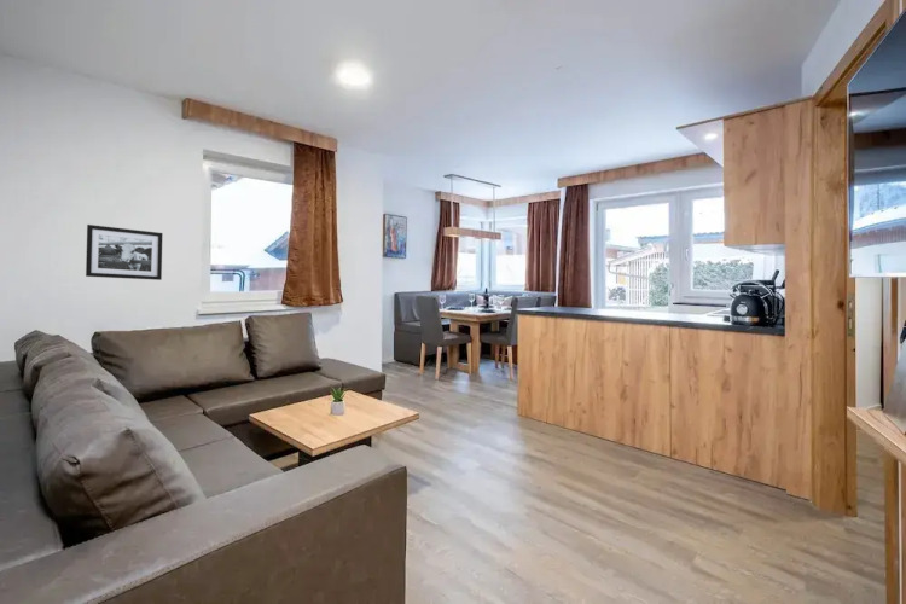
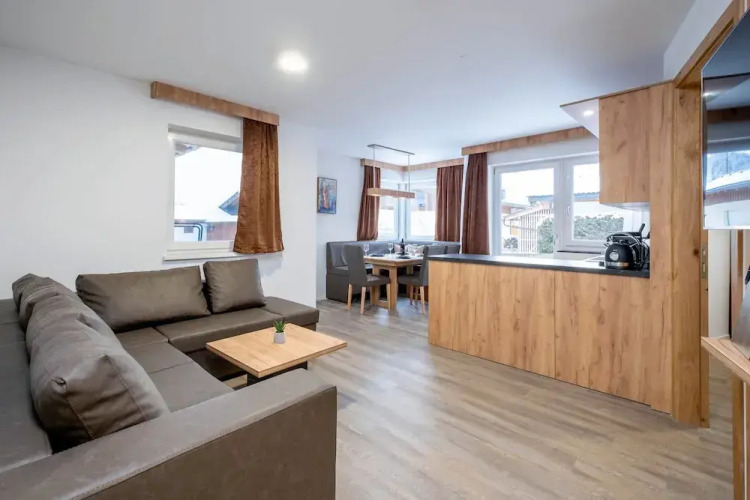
- picture frame (126, 254)
